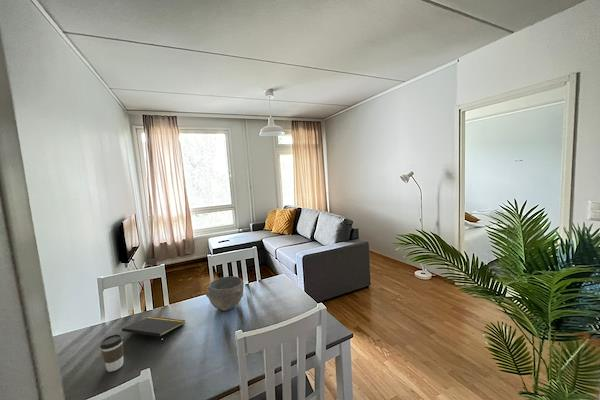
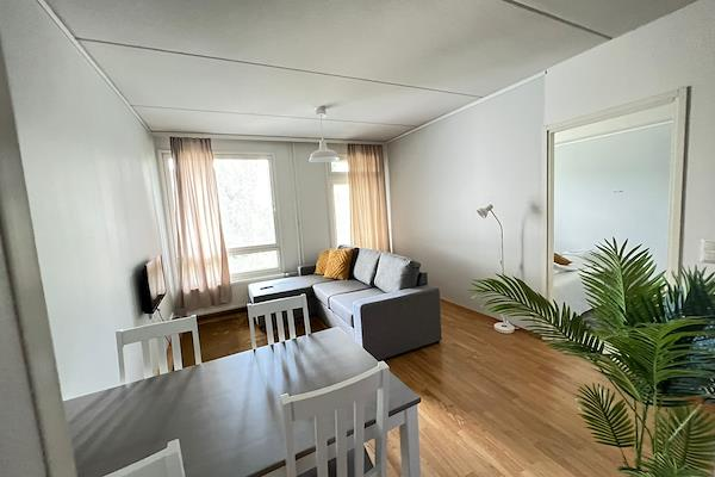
- bowl (226, 294)
- coffee cup (113, 352)
- notepad (154, 325)
